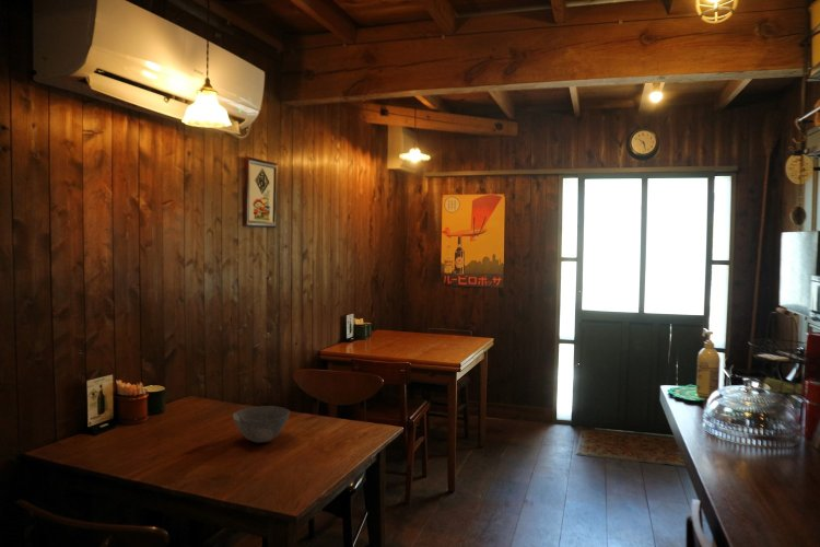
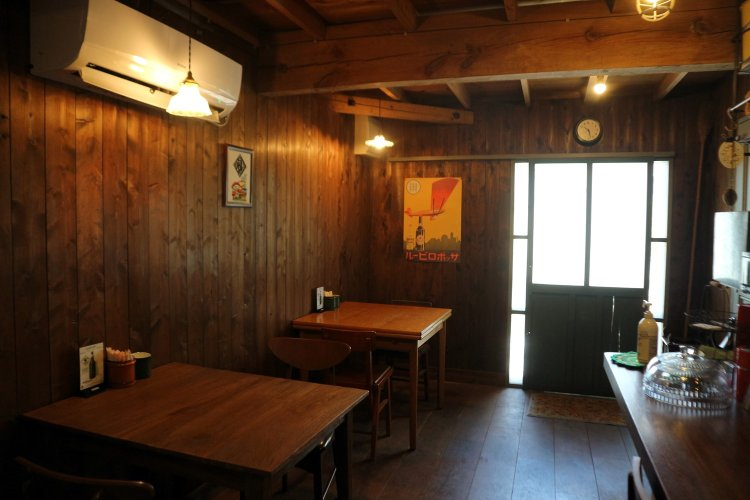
- bowl (260, 426)
